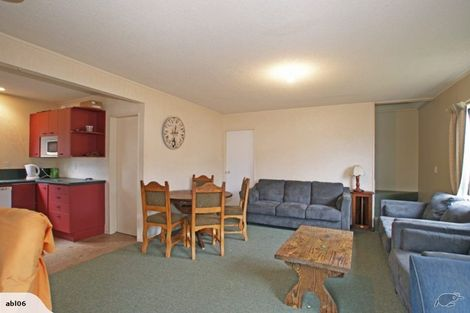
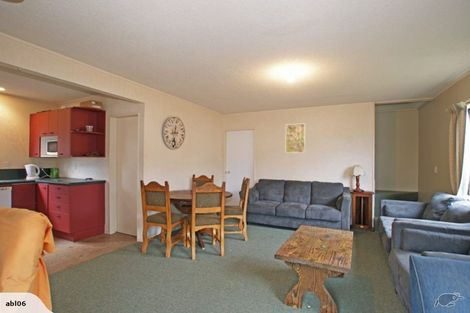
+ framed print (295, 138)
